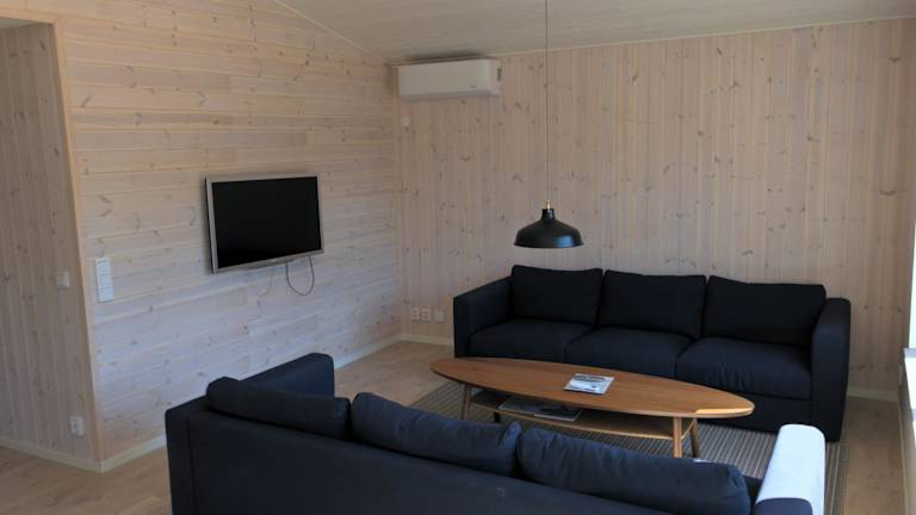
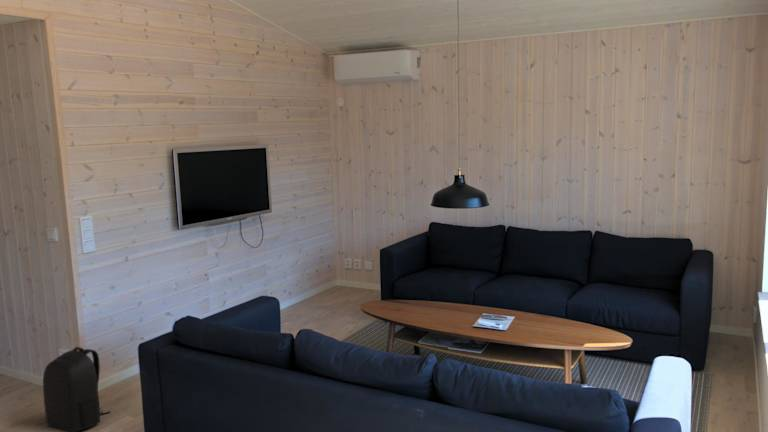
+ backpack (77, 384)
